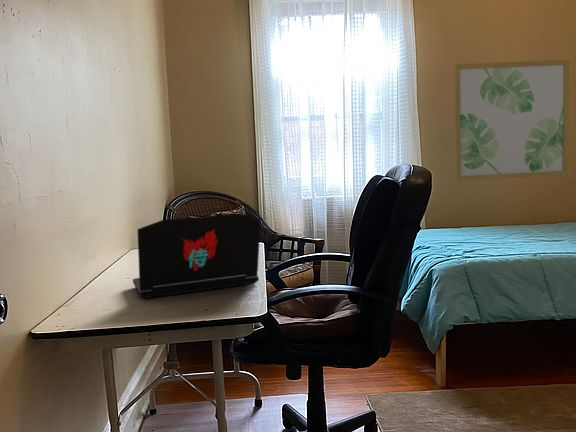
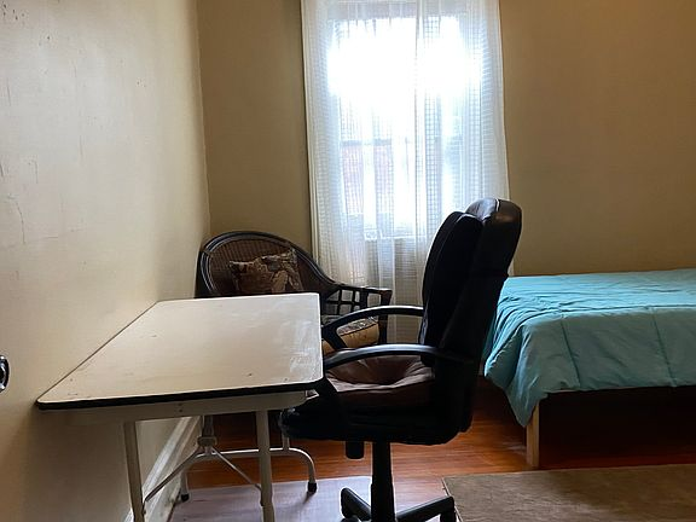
- wall art (511, 120)
- laptop (194, 249)
